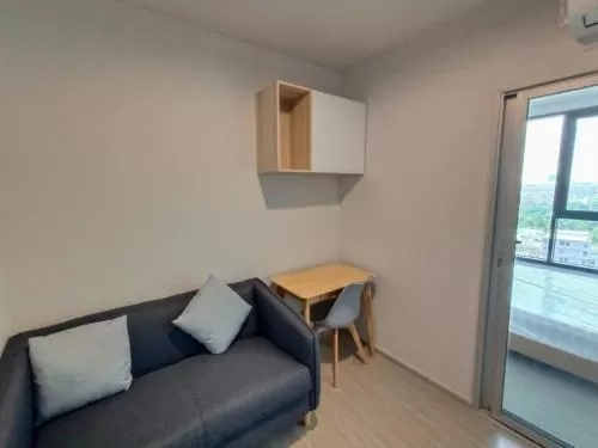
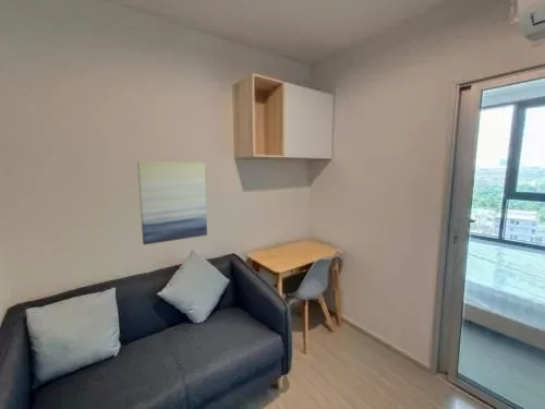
+ wall art (174, 201)
